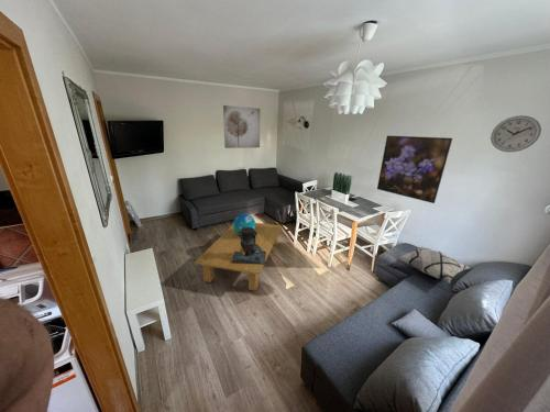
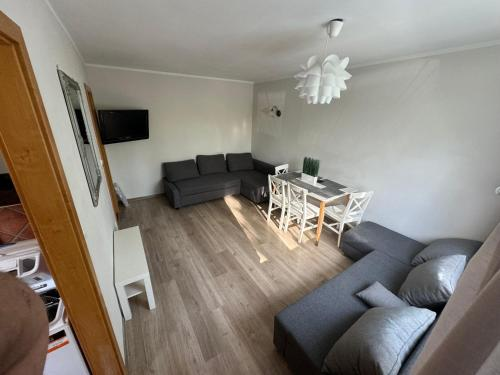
- decorative globe (244, 224)
- wall clock (514, 134)
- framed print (409, 167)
- decorative urn (250, 242)
- decorative pillow (432, 261)
- coffee table (244, 252)
- wall art (242, 127)
